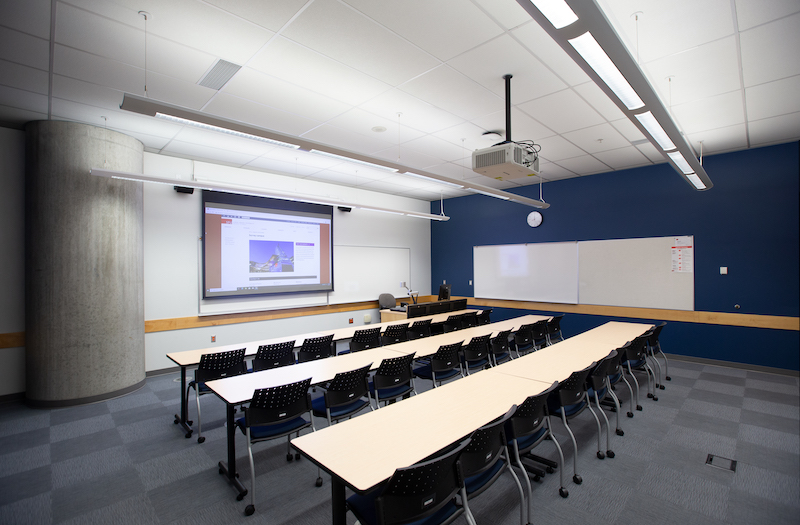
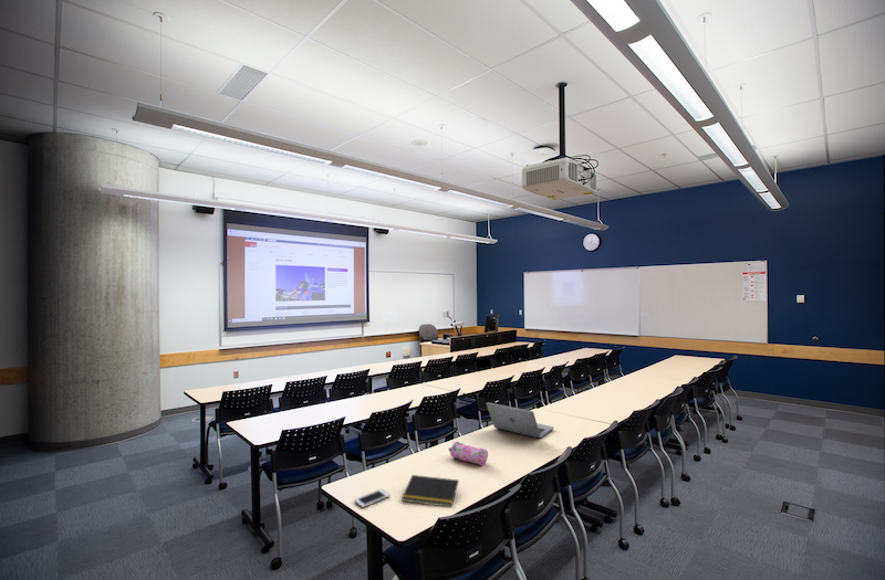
+ laptop (520, 415)
+ notepad (430, 489)
+ cell phone (372, 497)
+ pencil case (468, 453)
